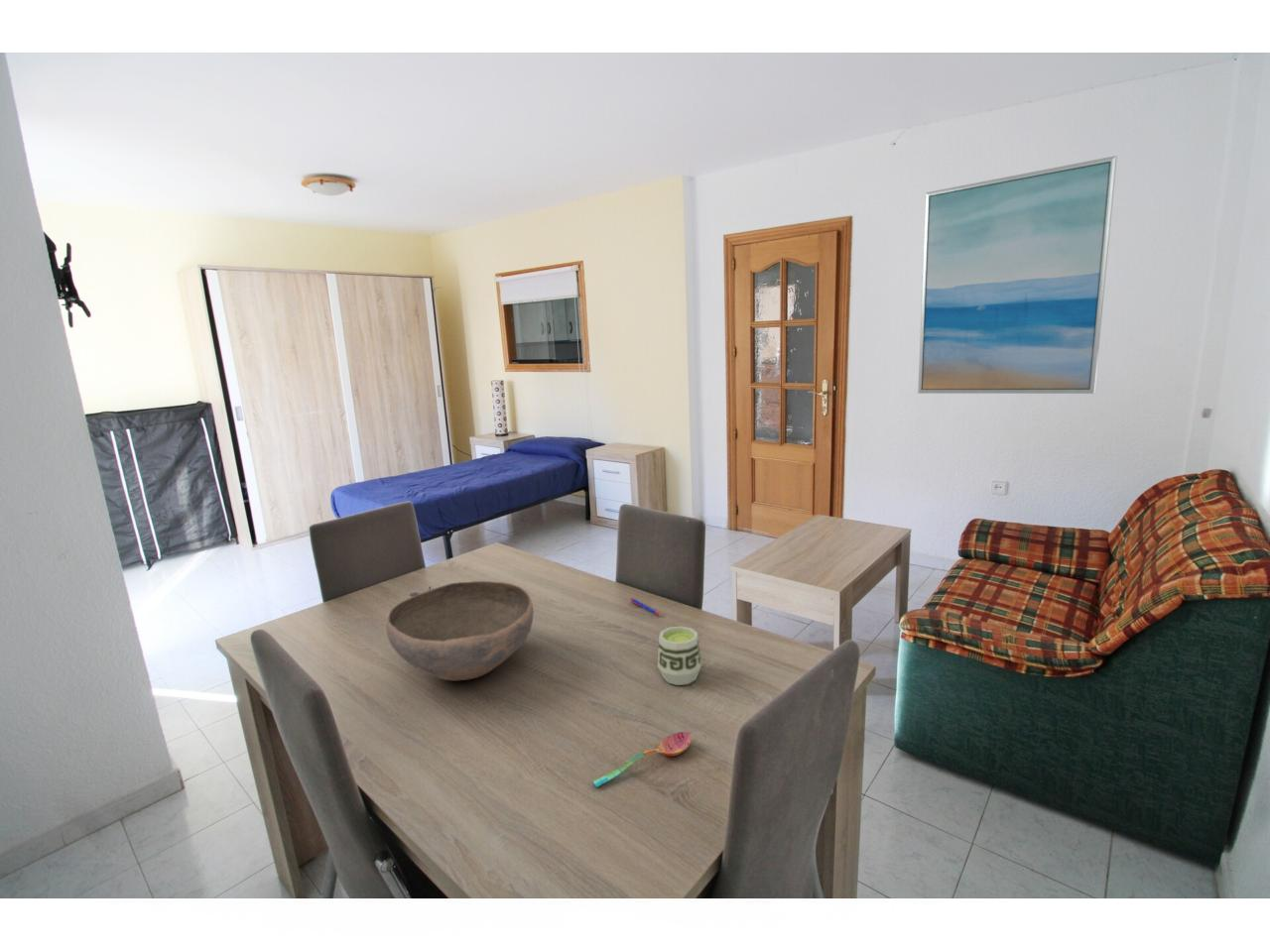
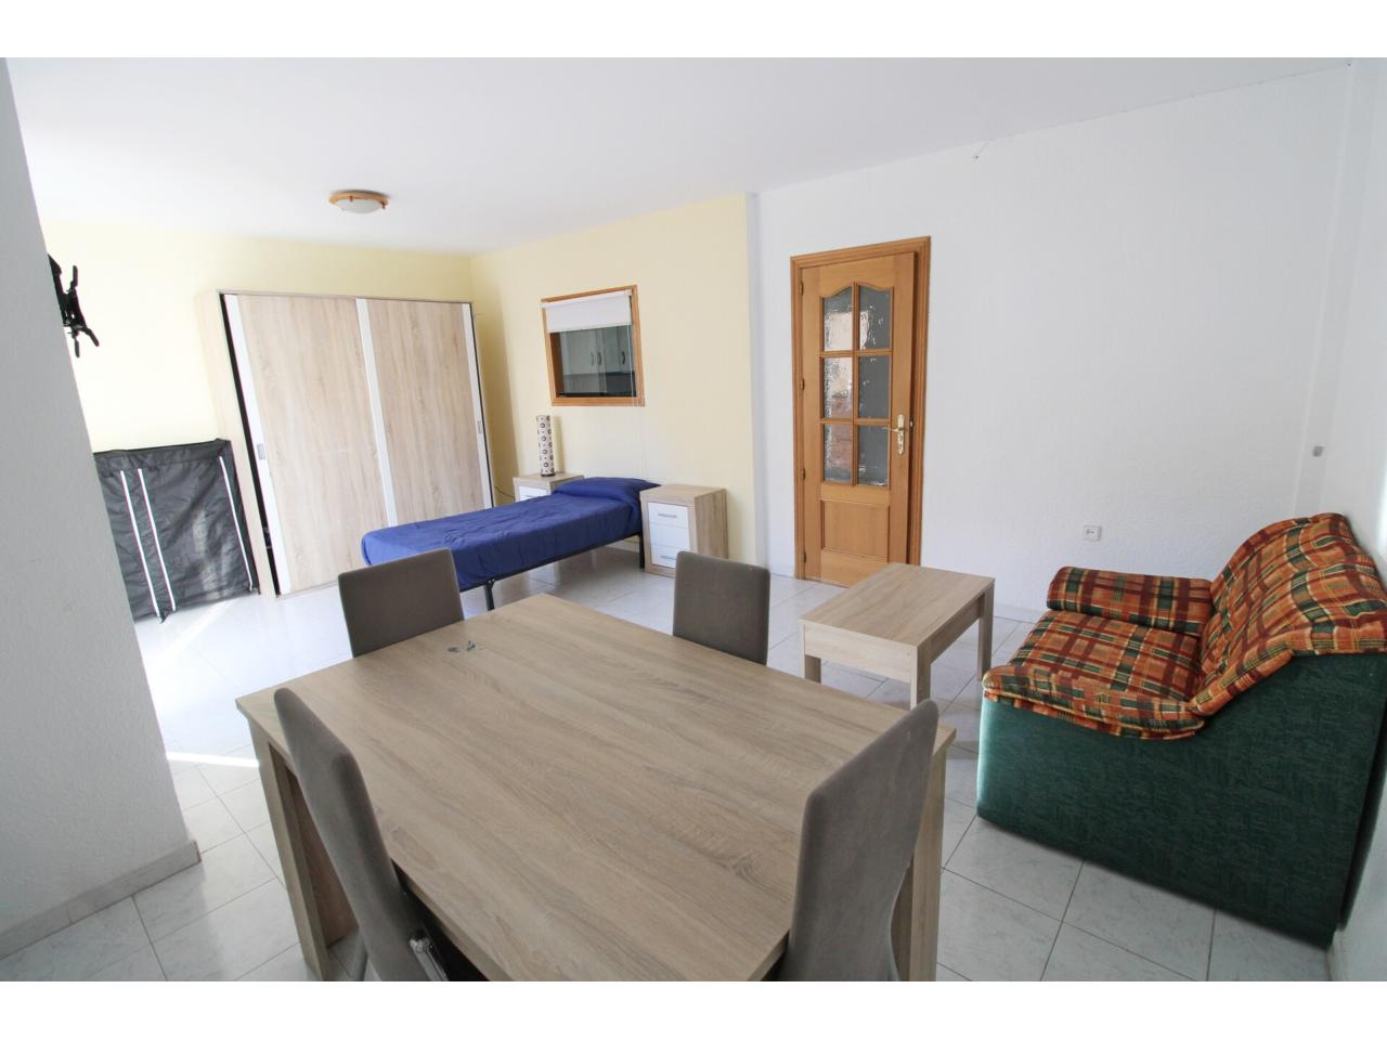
- wall art (1006, 288)
- pen (645, 606)
- soupspoon (643, 756)
- bowl (463, 639)
- cup (679, 655)
